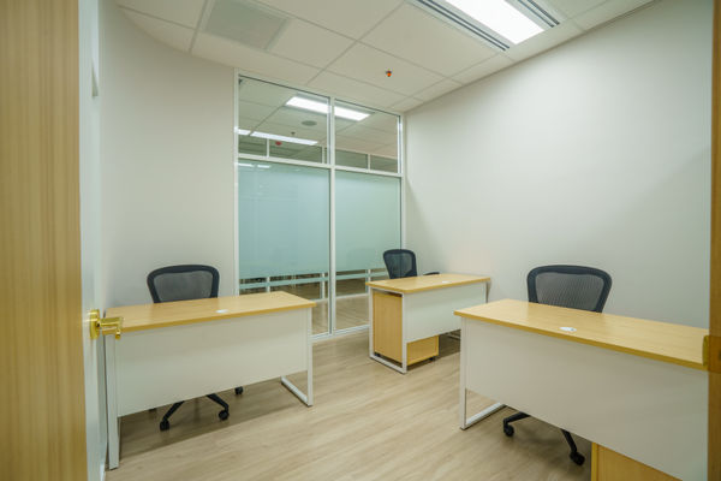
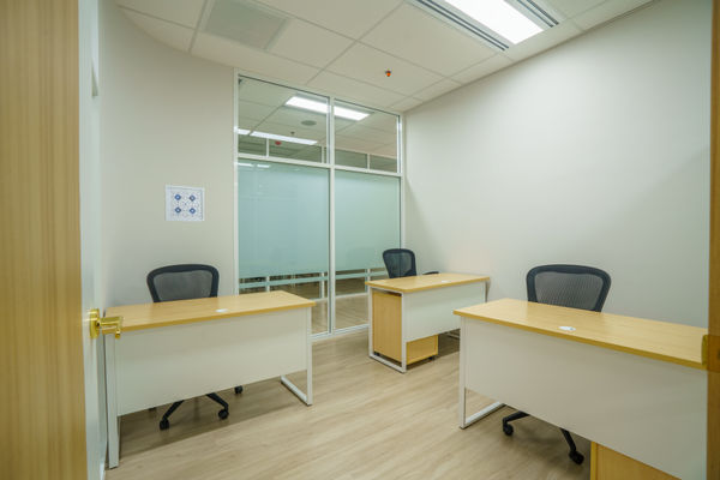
+ wall art (185, 203)
